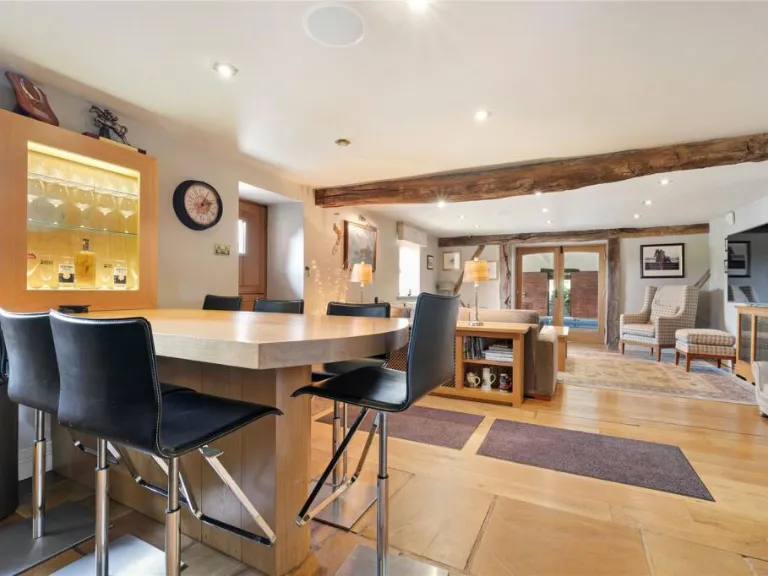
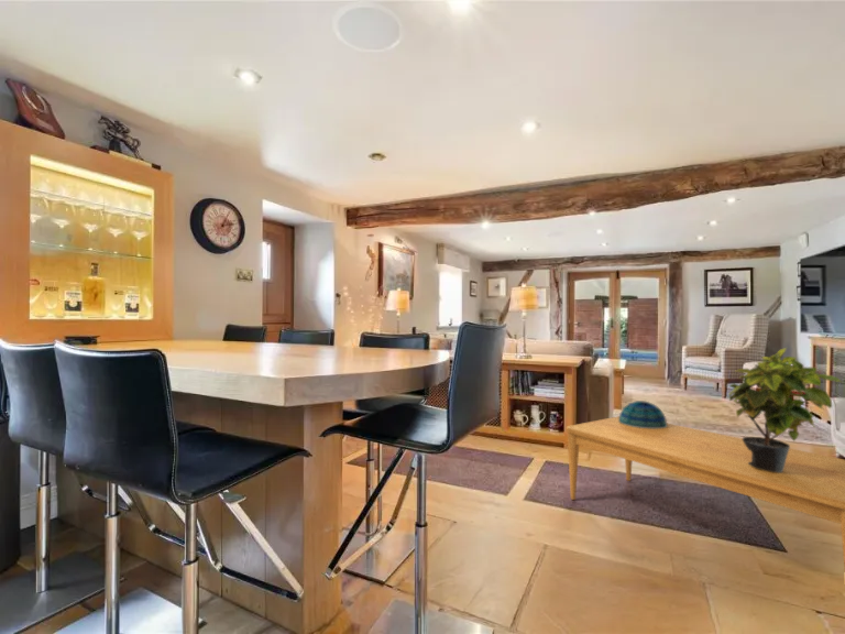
+ potted plant (772, 408)
+ decorative bowl (641, 412)
+ coffee table (707, 483)
